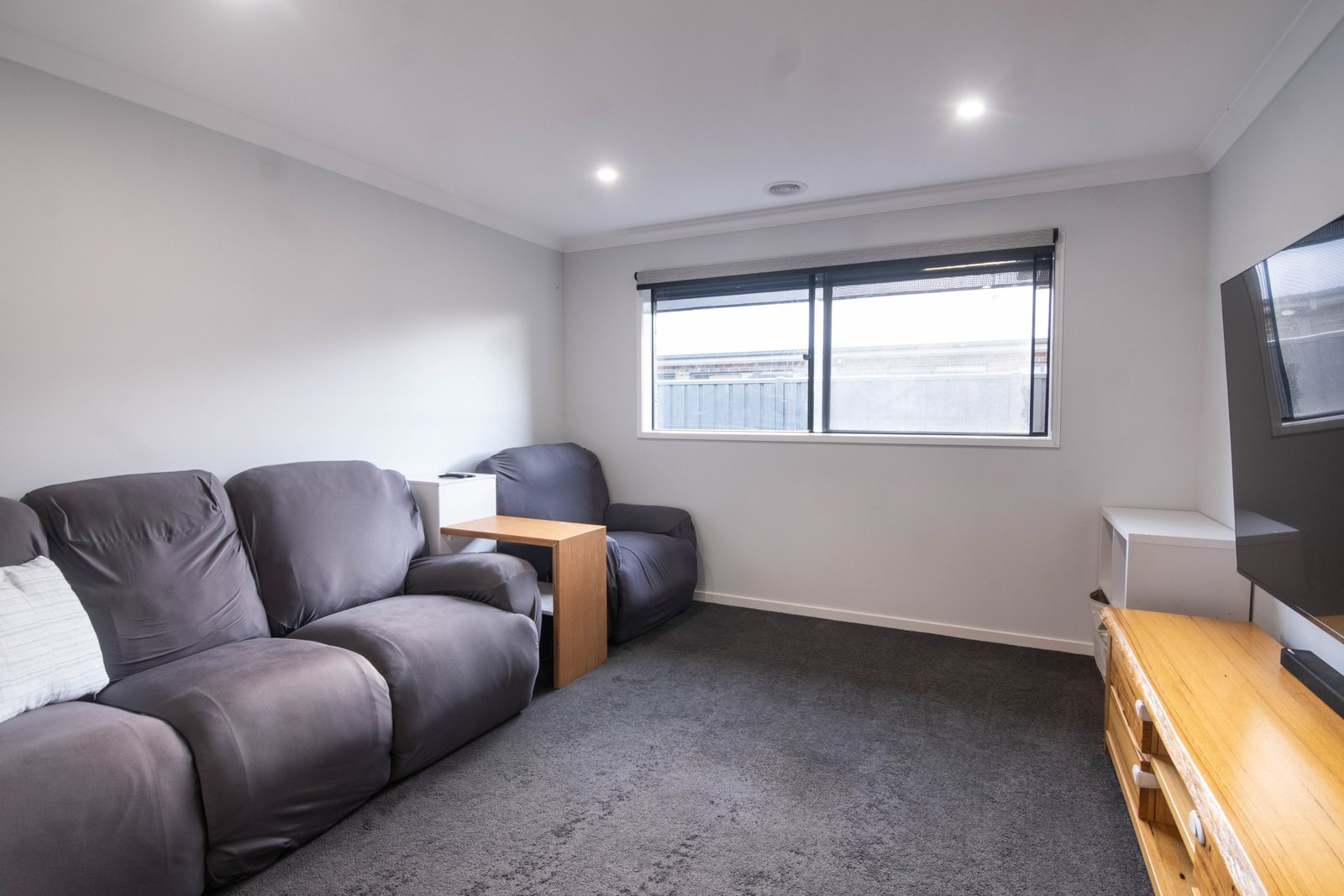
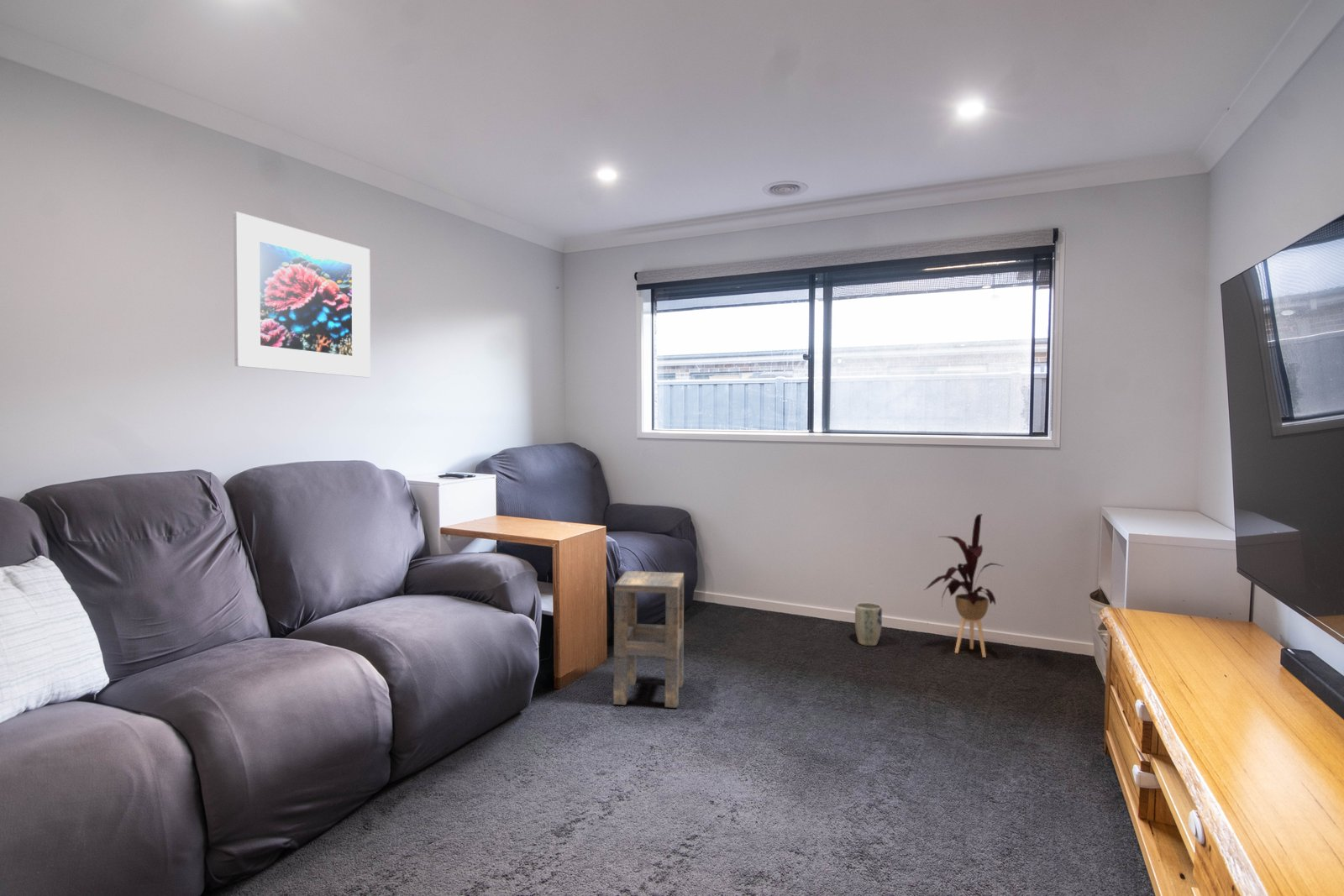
+ house plant (963, 582)
+ side table (649, 636)
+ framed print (307, 302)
+ plant pot (868, 624)
